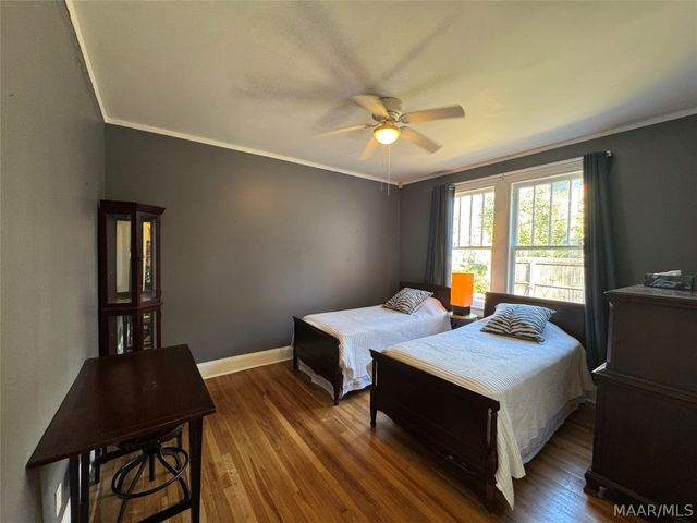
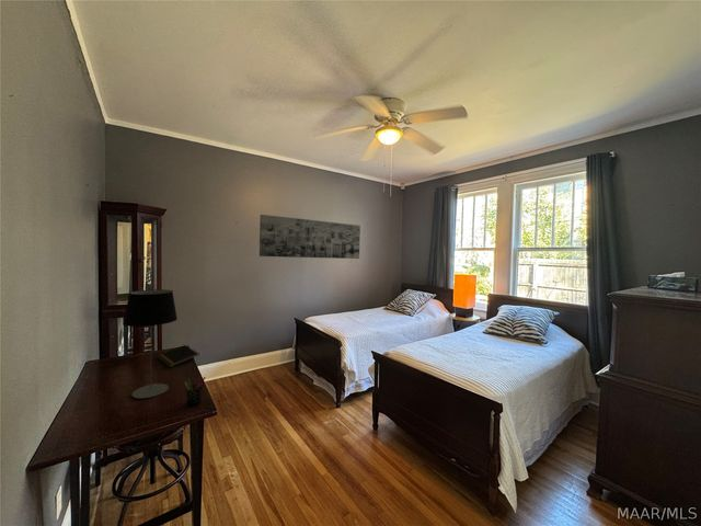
+ table lamp (151, 335)
+ wall art (314, 239)
+ pen holder (194, 388)
+ notepad (177, 355)
